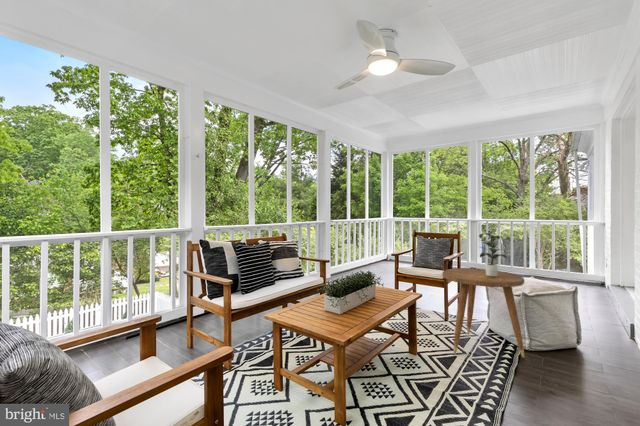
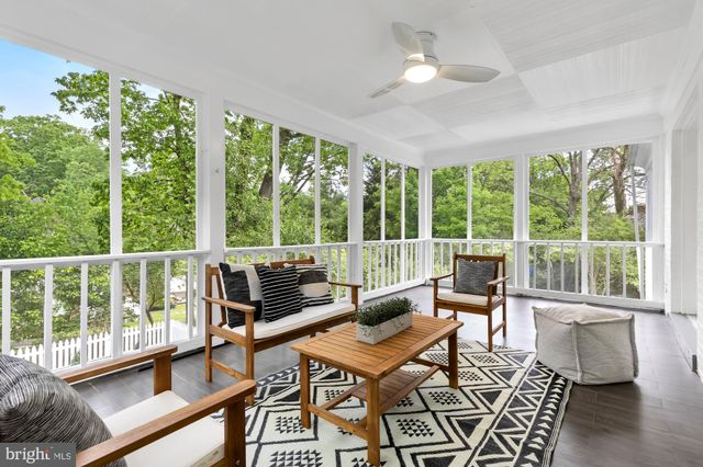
- side table (473, 308)
- potted plant (495, 254)
